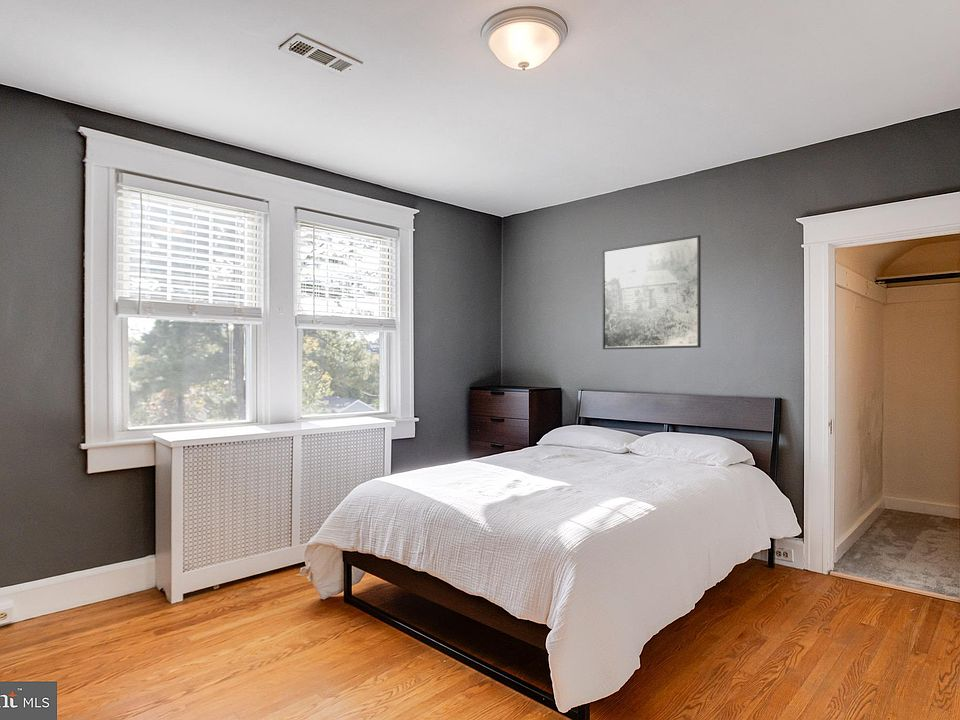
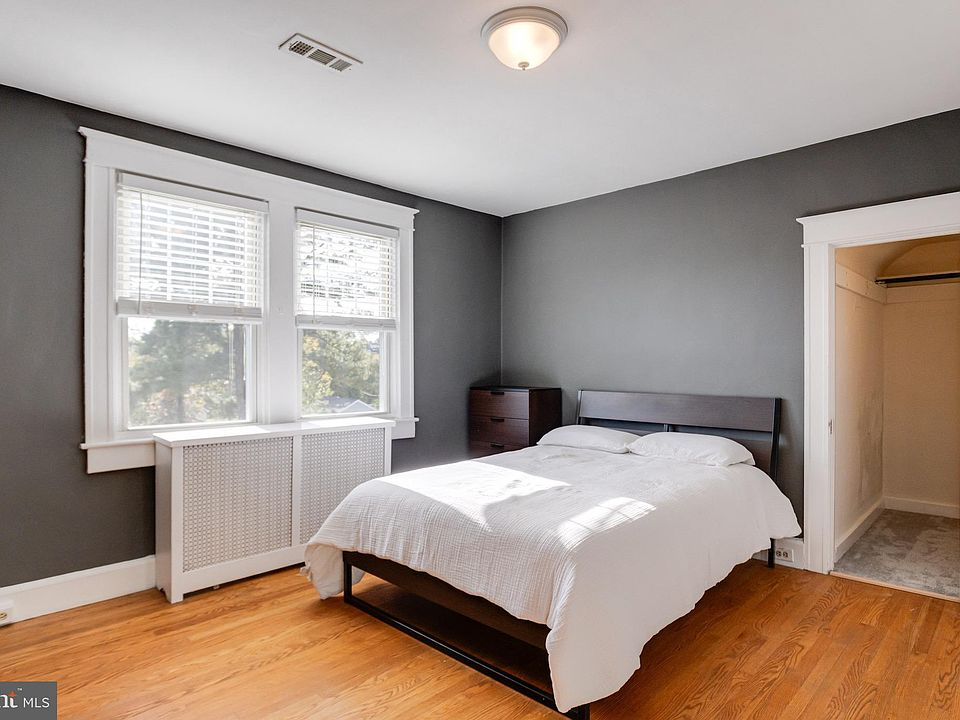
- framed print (648, 295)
